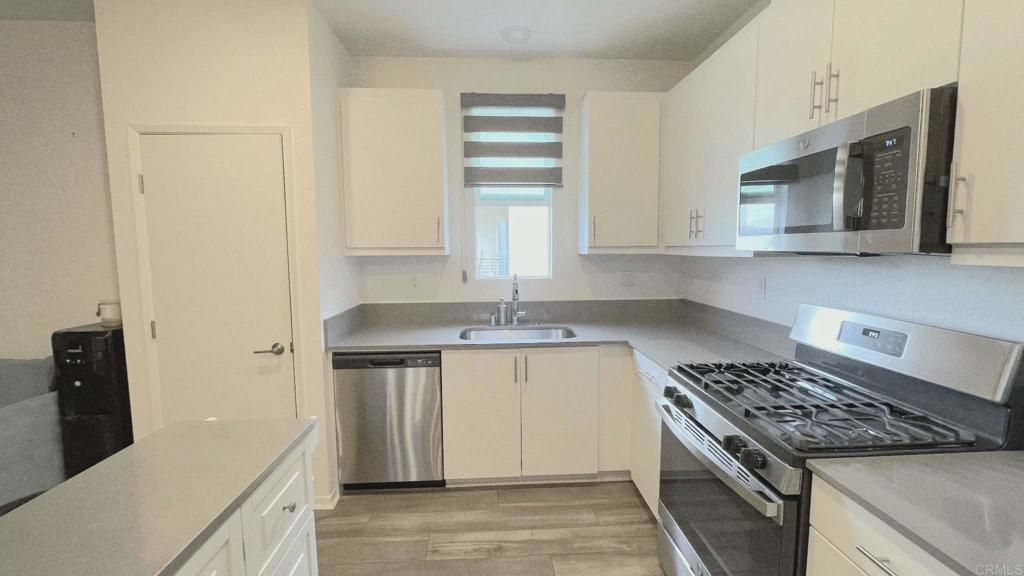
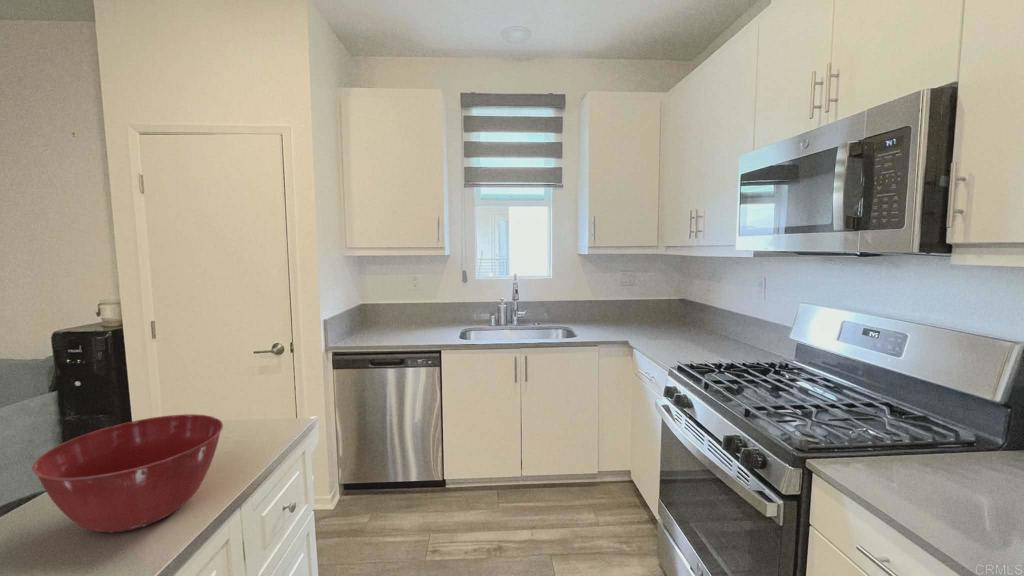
+ mixing bowl (141, 475)
